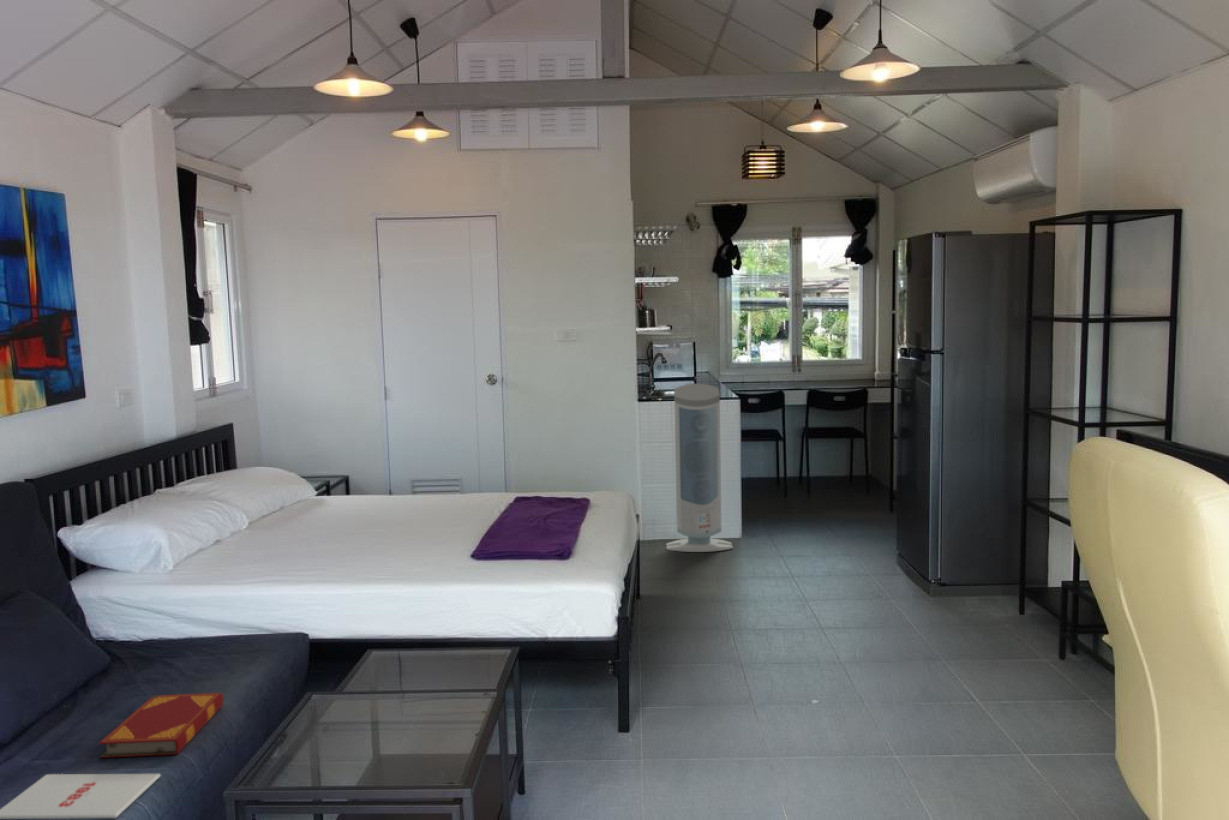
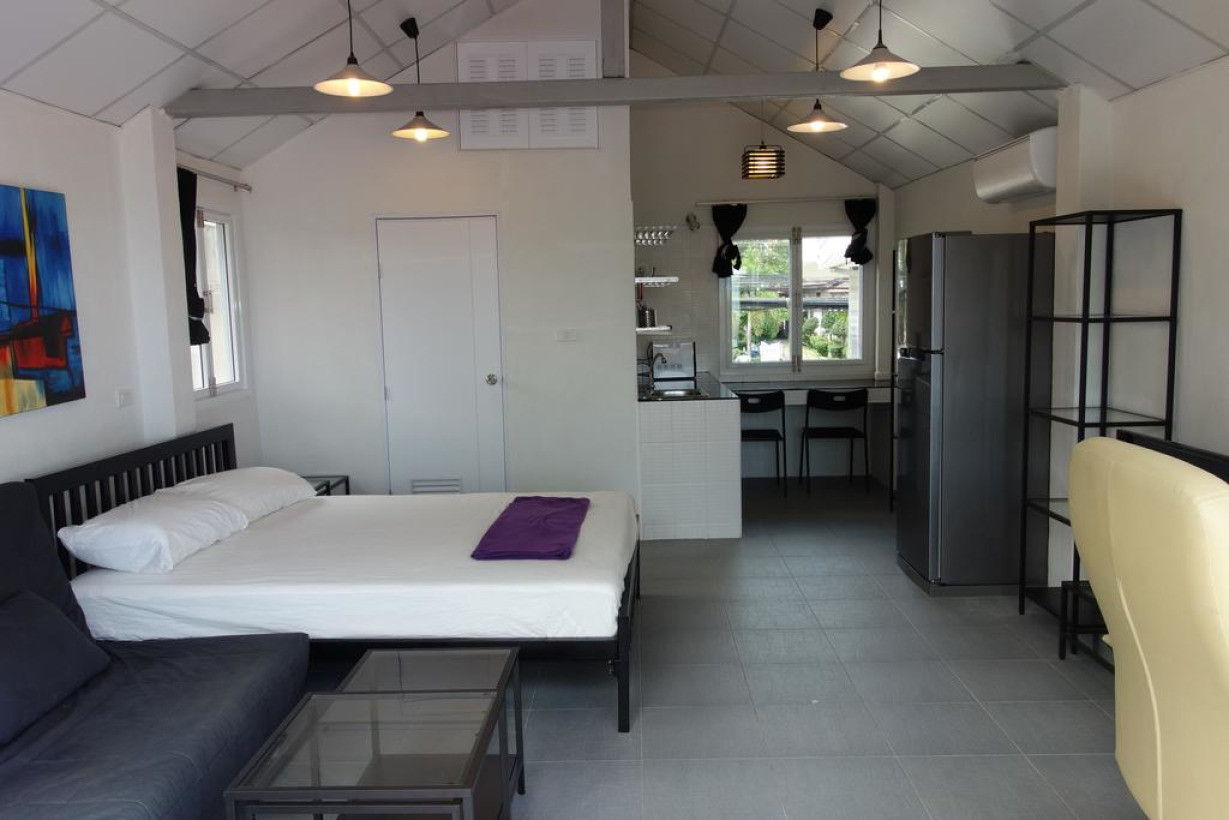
- air purifier (697, 466)
- hardback book (165, 723)
- magazine (79, 795)
